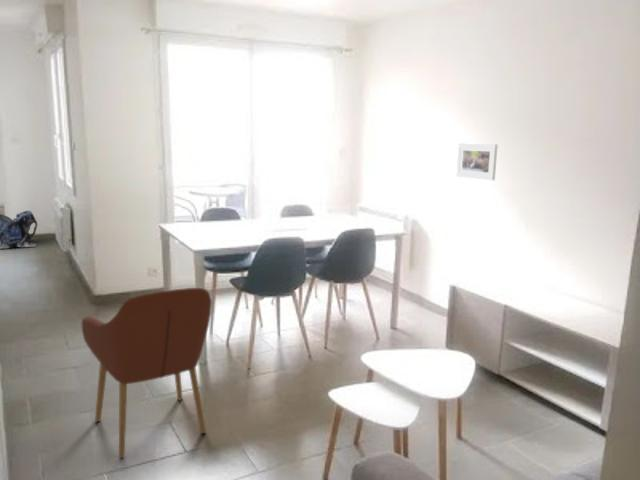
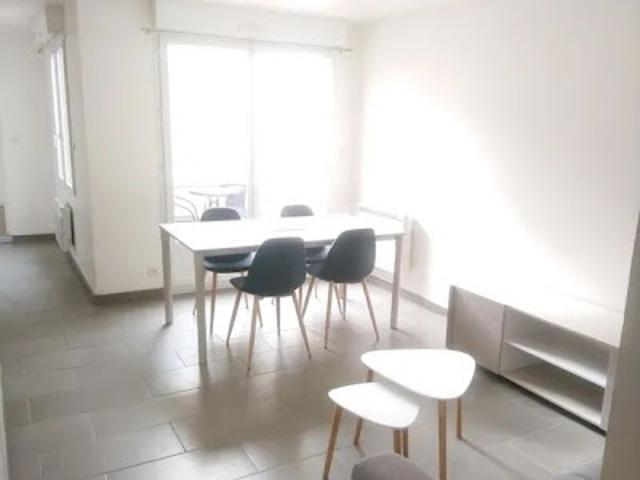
- armchair (152, 356)
- backpack (17, 228)
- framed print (475, 161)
